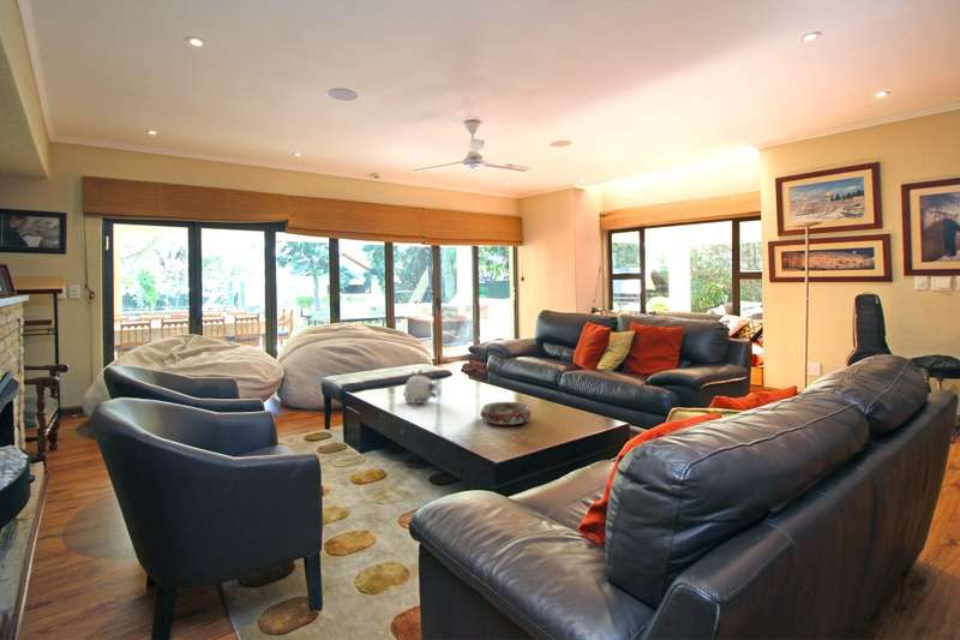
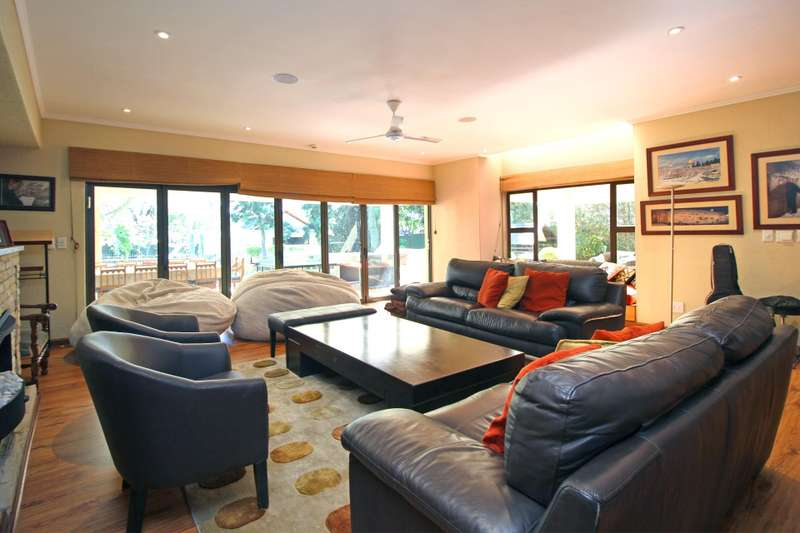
- decorative bowl (505, 413)
- decorative ball (424, 385)
